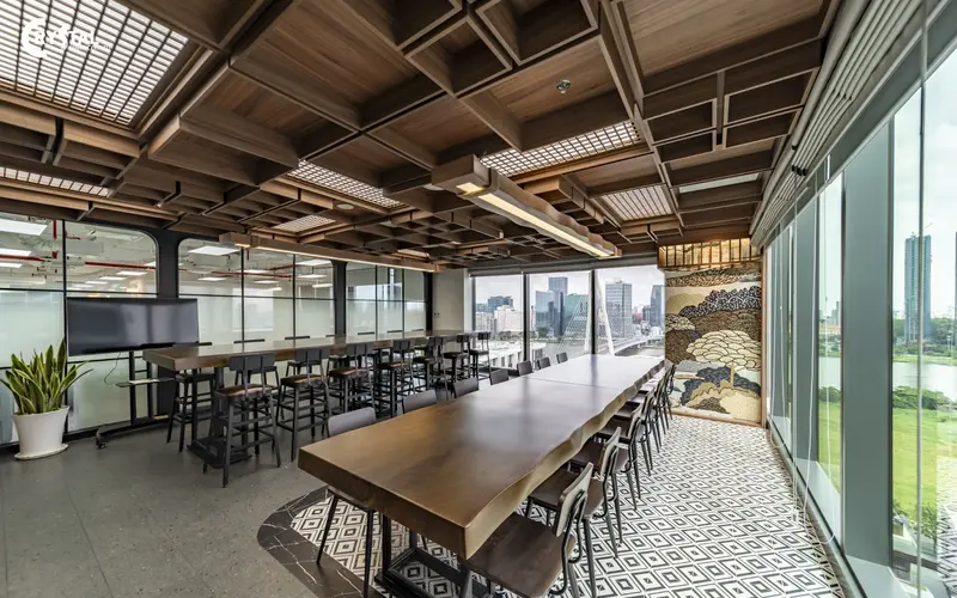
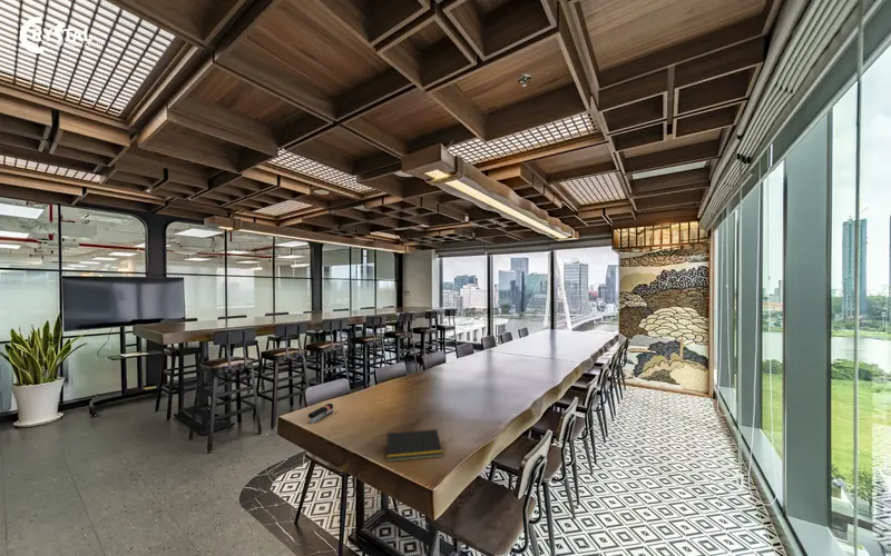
+ stapler (321, 411)
+ notepad (413, 444)
